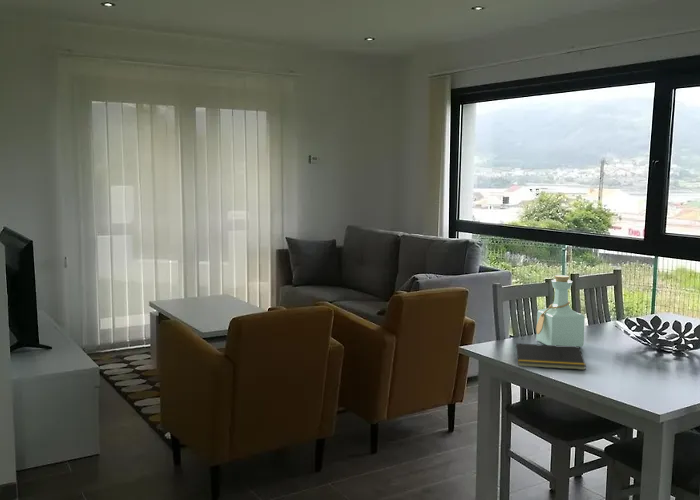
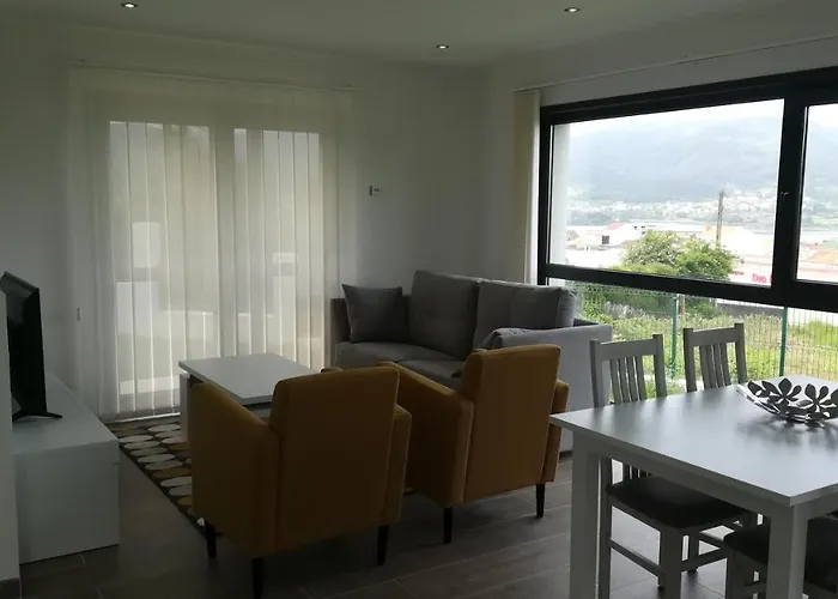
- notepad (549, 356)
- bottle (557, 310)
